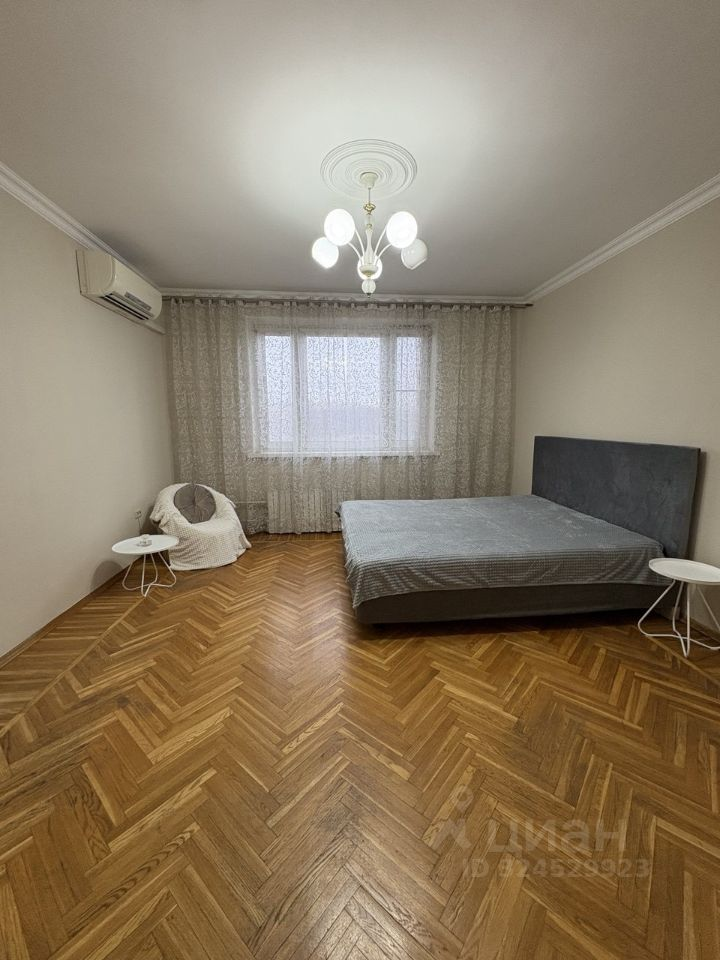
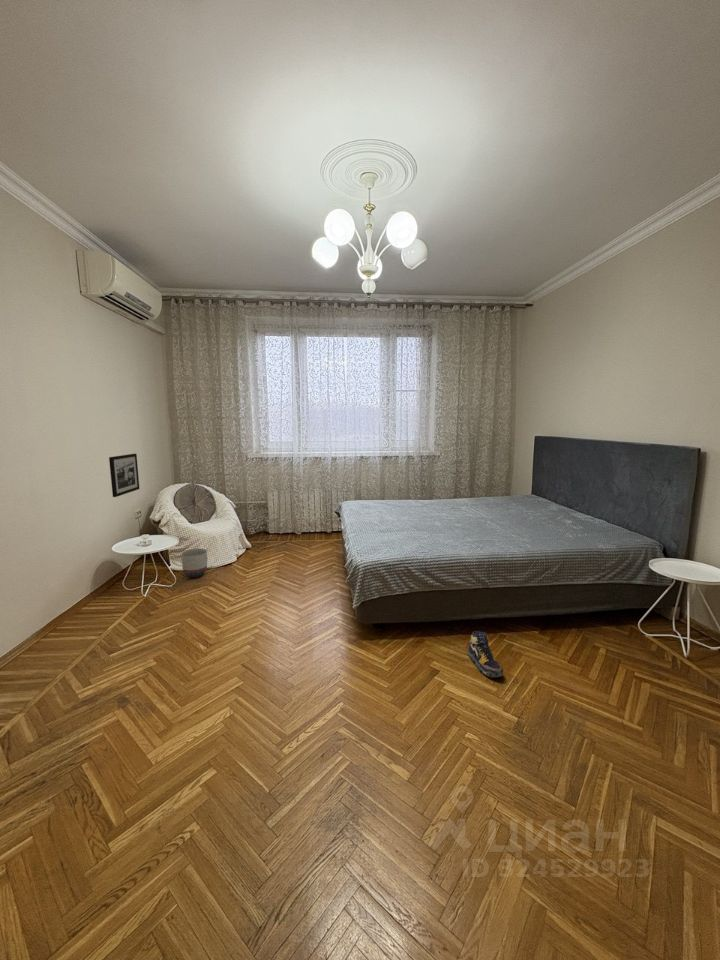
+ planter (195, 564)
+ shoe (485, 650)
+ picture frame (125, 474)
